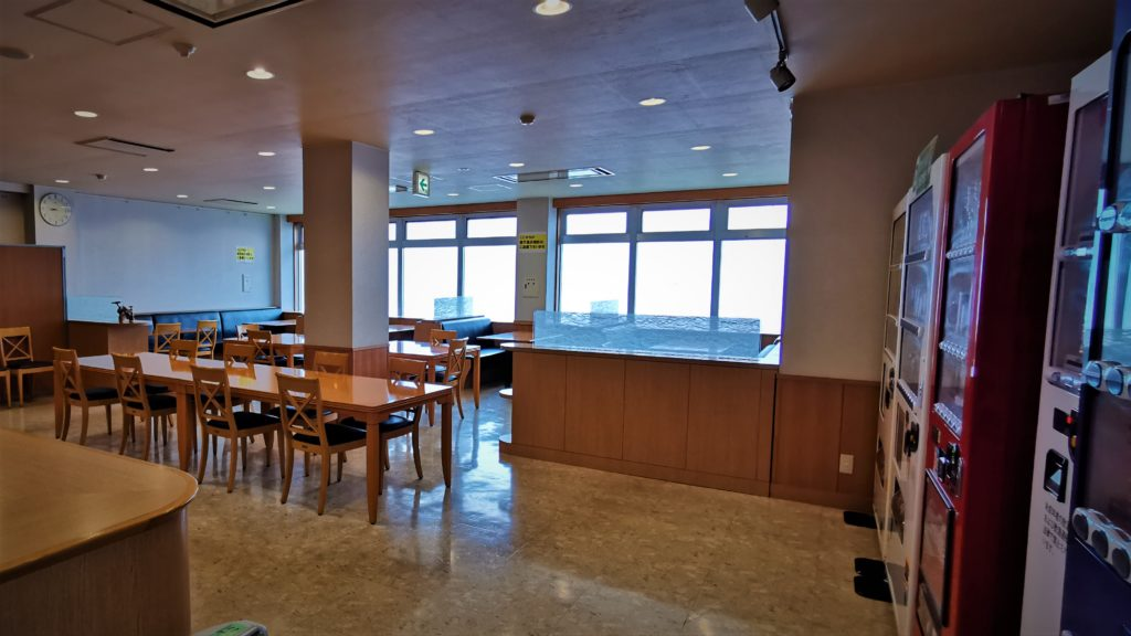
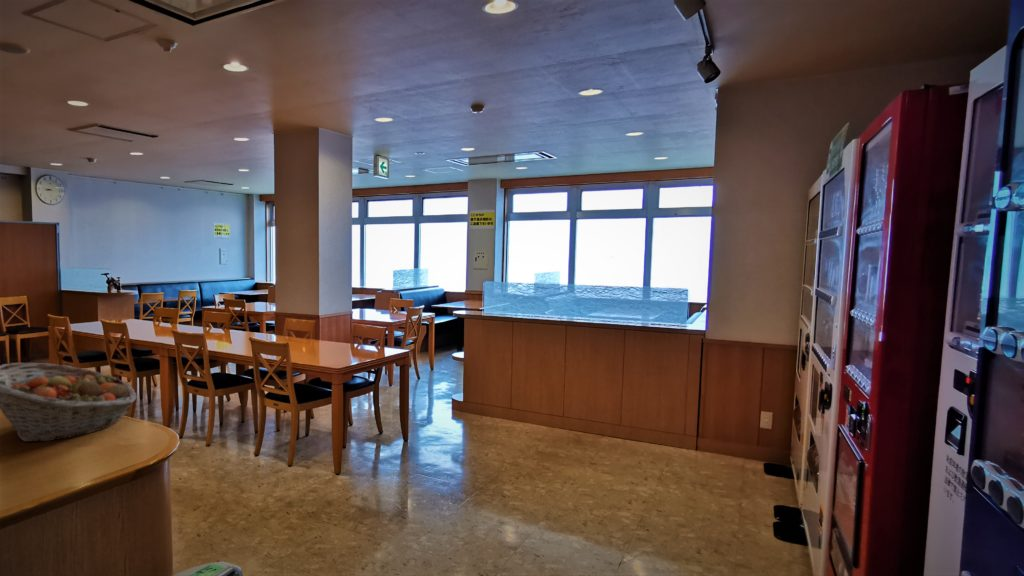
+ fruit basket (64, 395)
